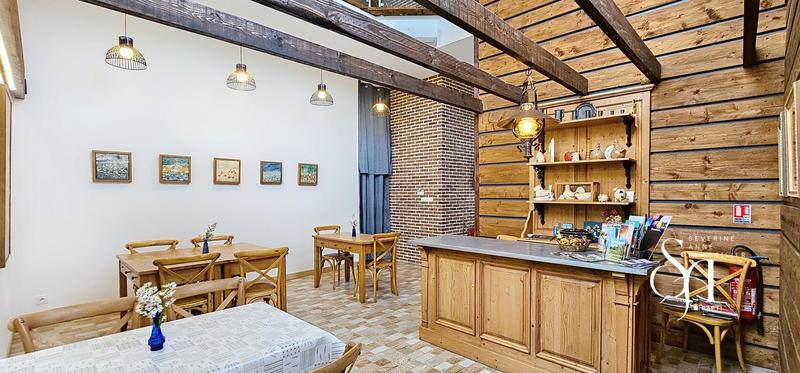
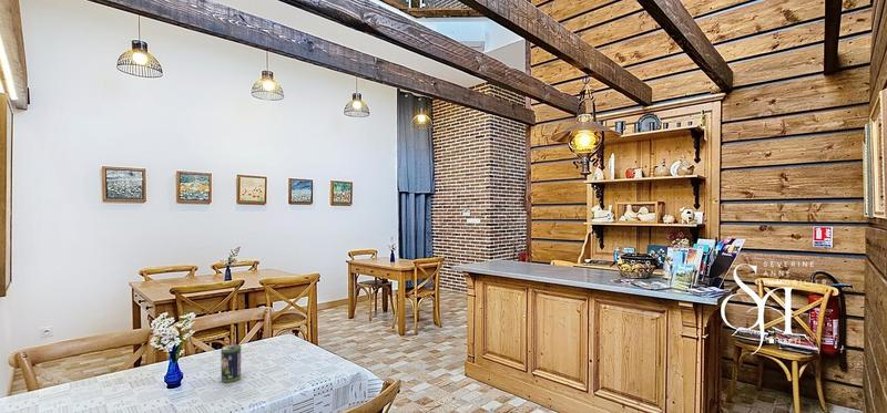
+ beverage can (231, 362)
